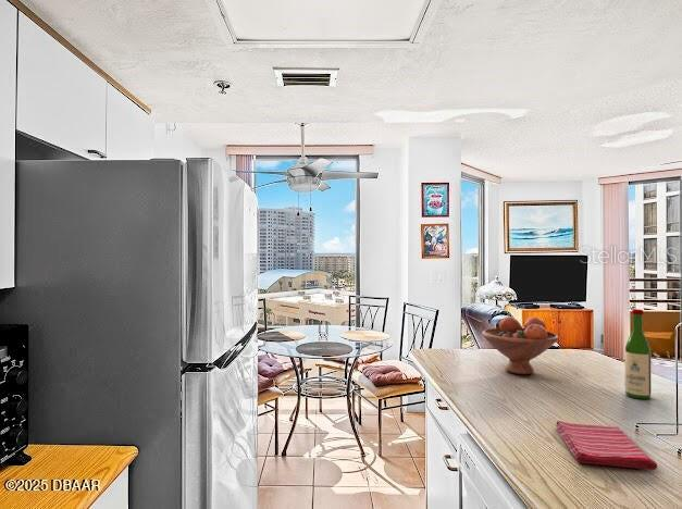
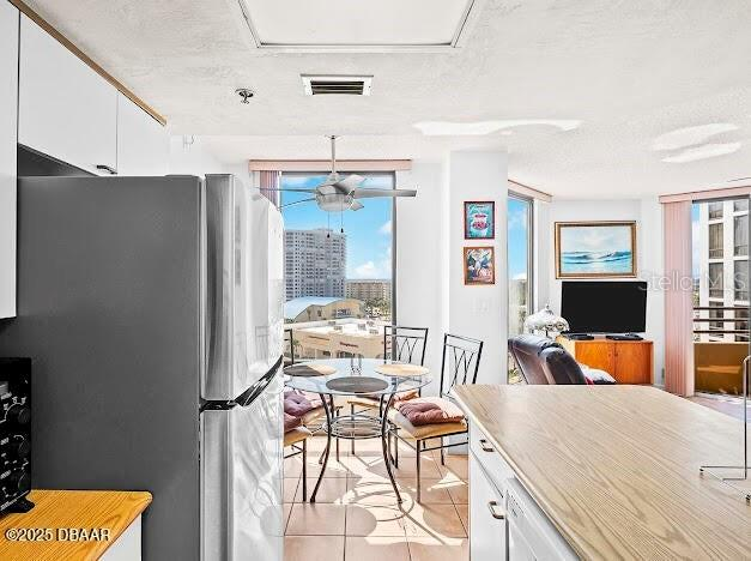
- wine bottle (637, 352)
- dish towel (600, 442)
- fruit bowl (519, 345)
